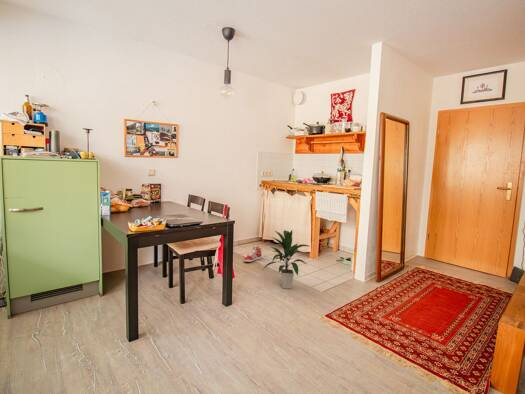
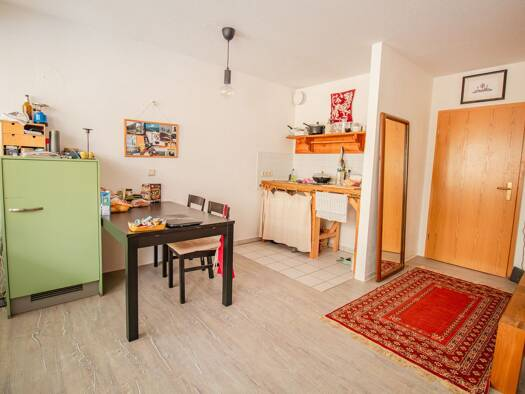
- sneaker (252, 253)
- indoor plant (285, 257)
